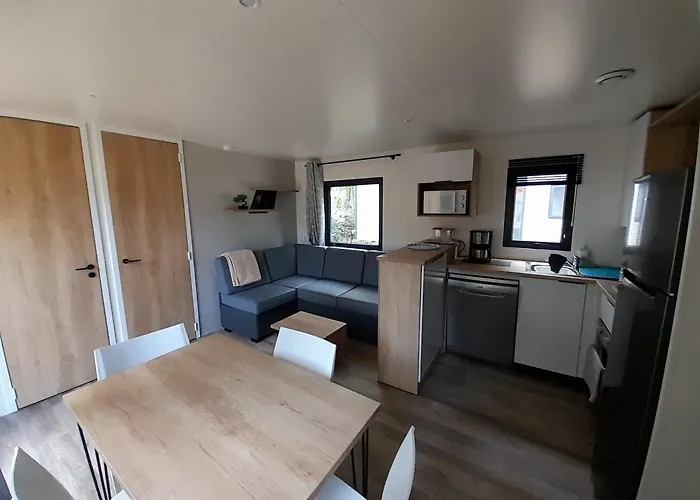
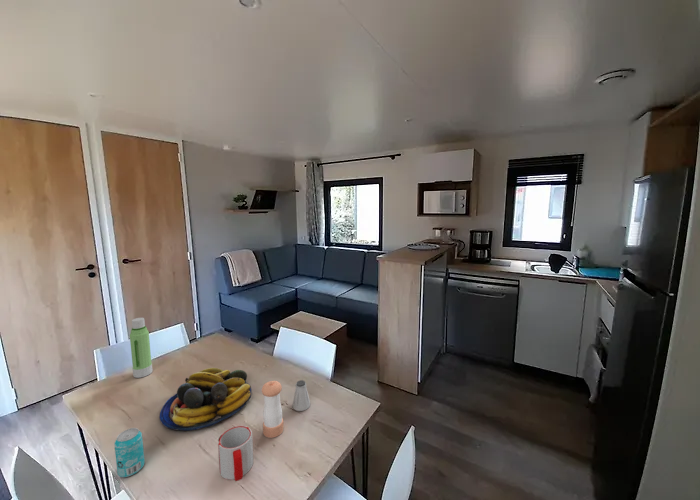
+ saltshaker (301, 393)
+ mug (236, 455)
+ pepper shaker (272, 406)
+ beverage can (129, 451)
+ water bottle (139, 347)
+ fruit bowl (207, 387)
